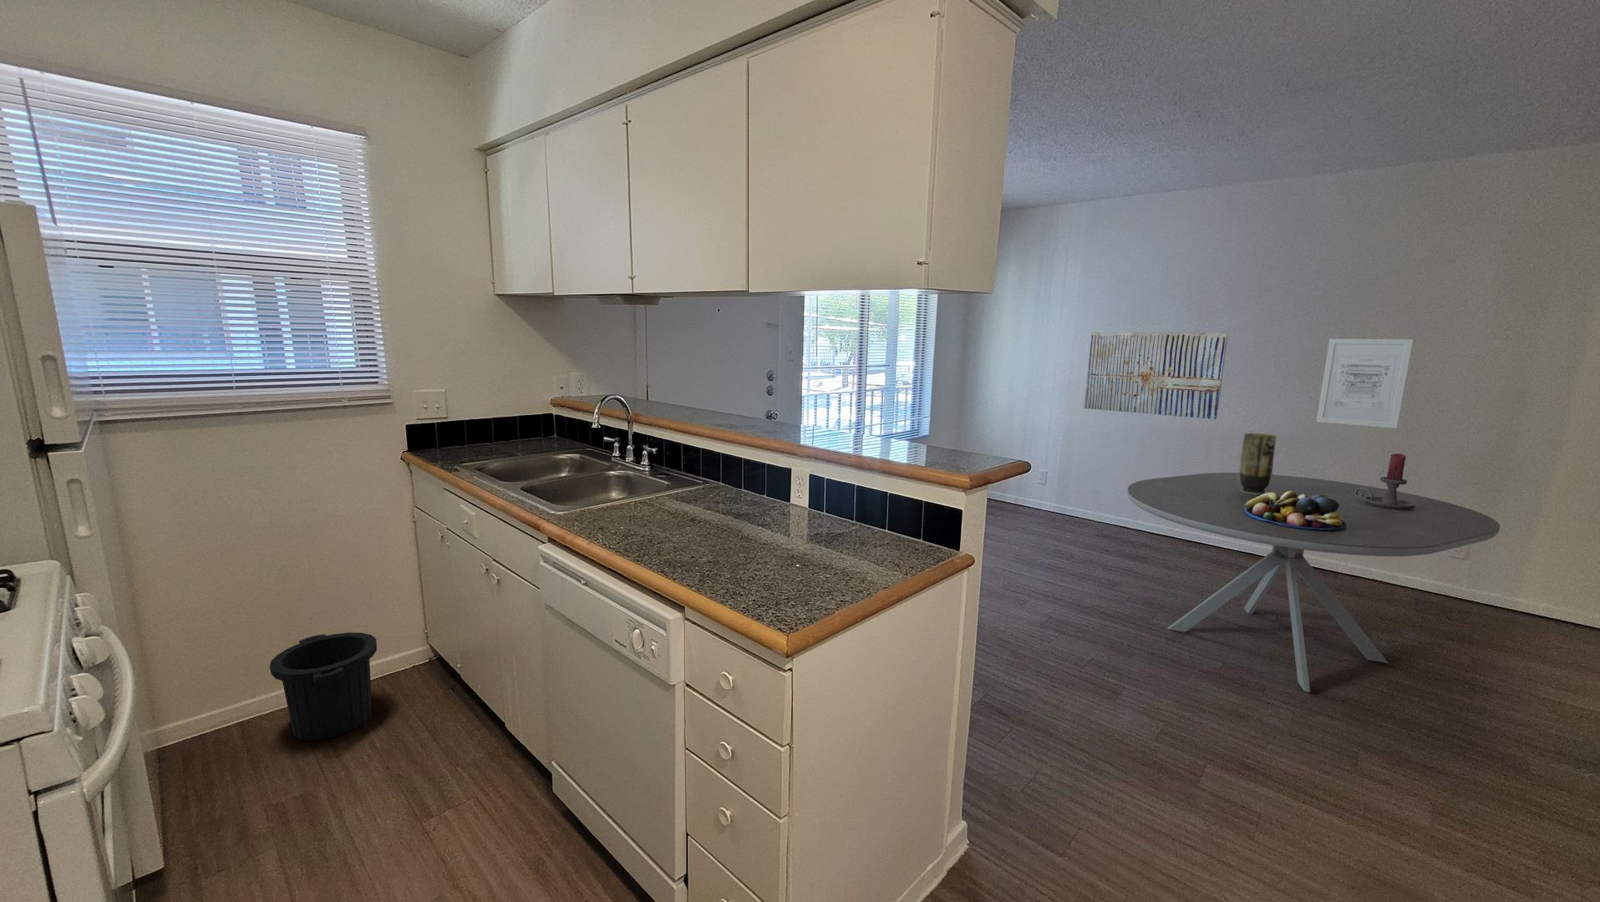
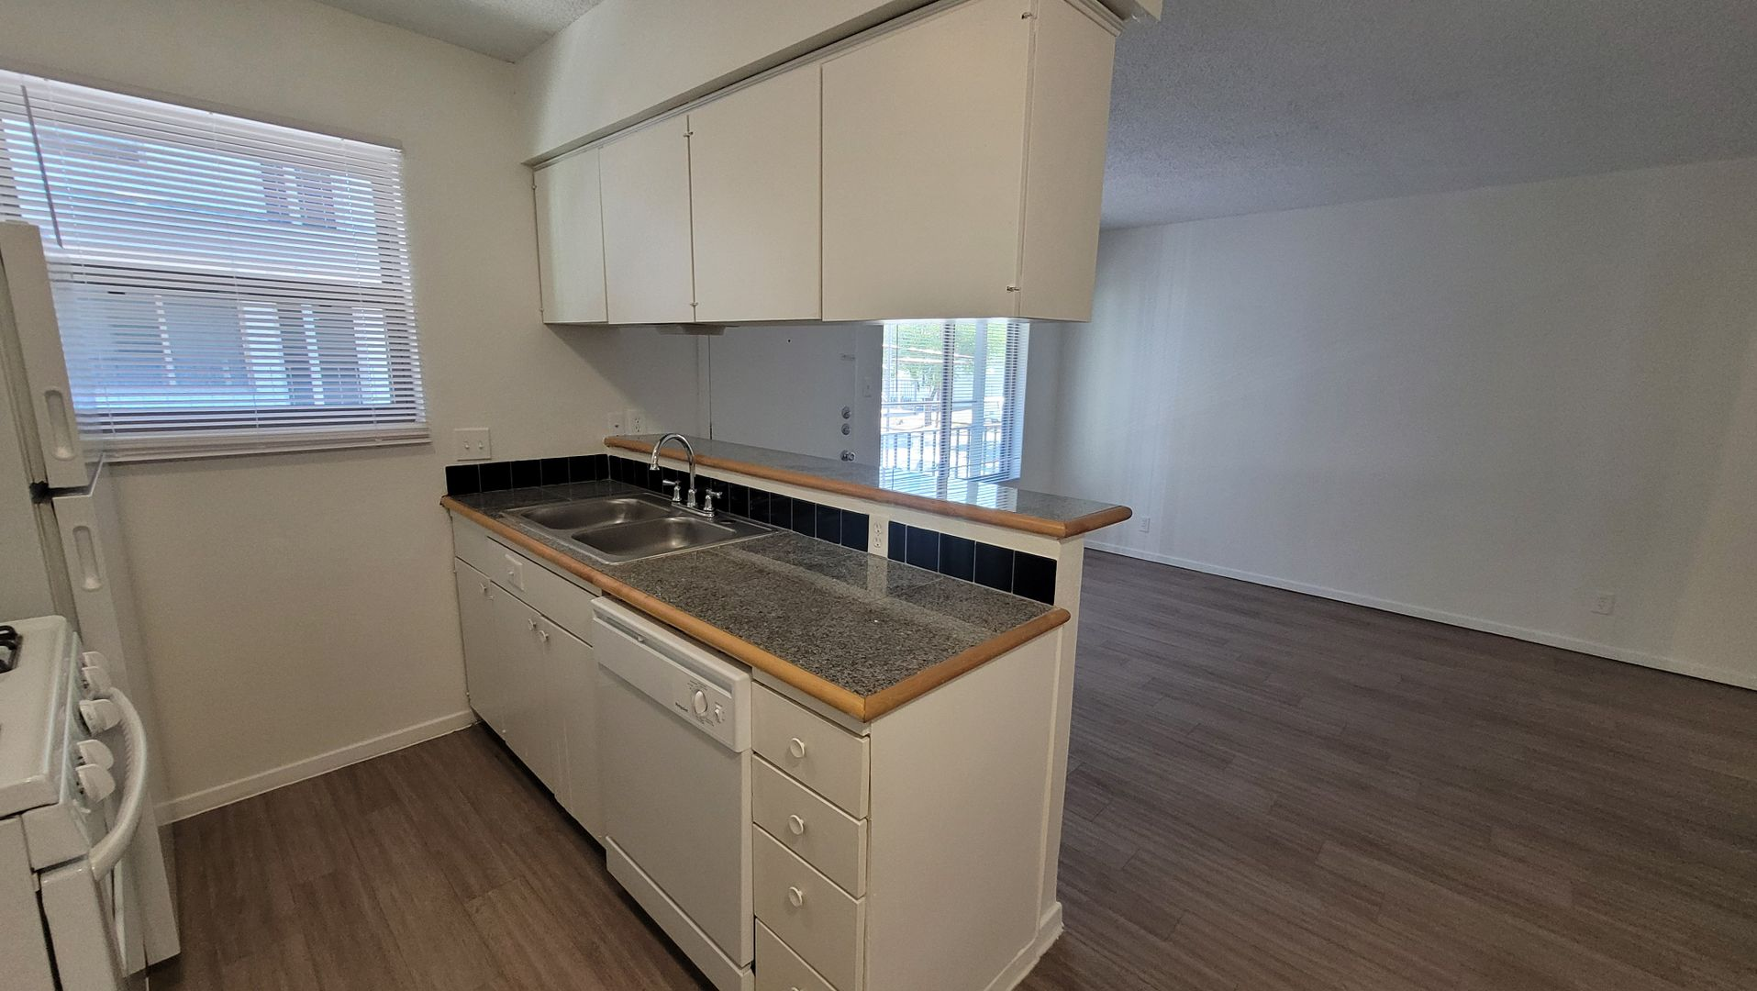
- vase (1257, 464)
- wall art (1362, 381)
- dining table (1286, 575)
- candle holder (1387, 478)
- trash can (330, 687)
- wall art (1149, 374)
- fruit bowl (1295, 503)
